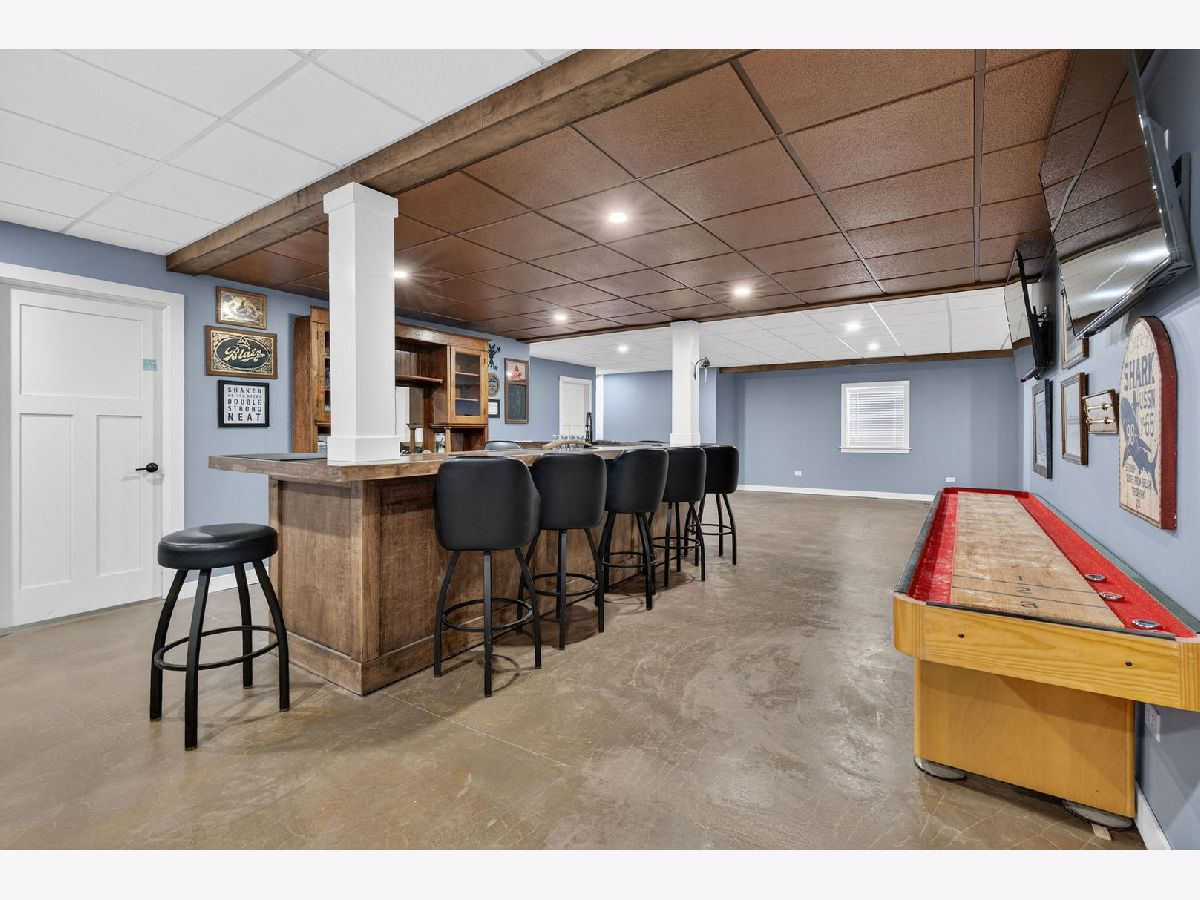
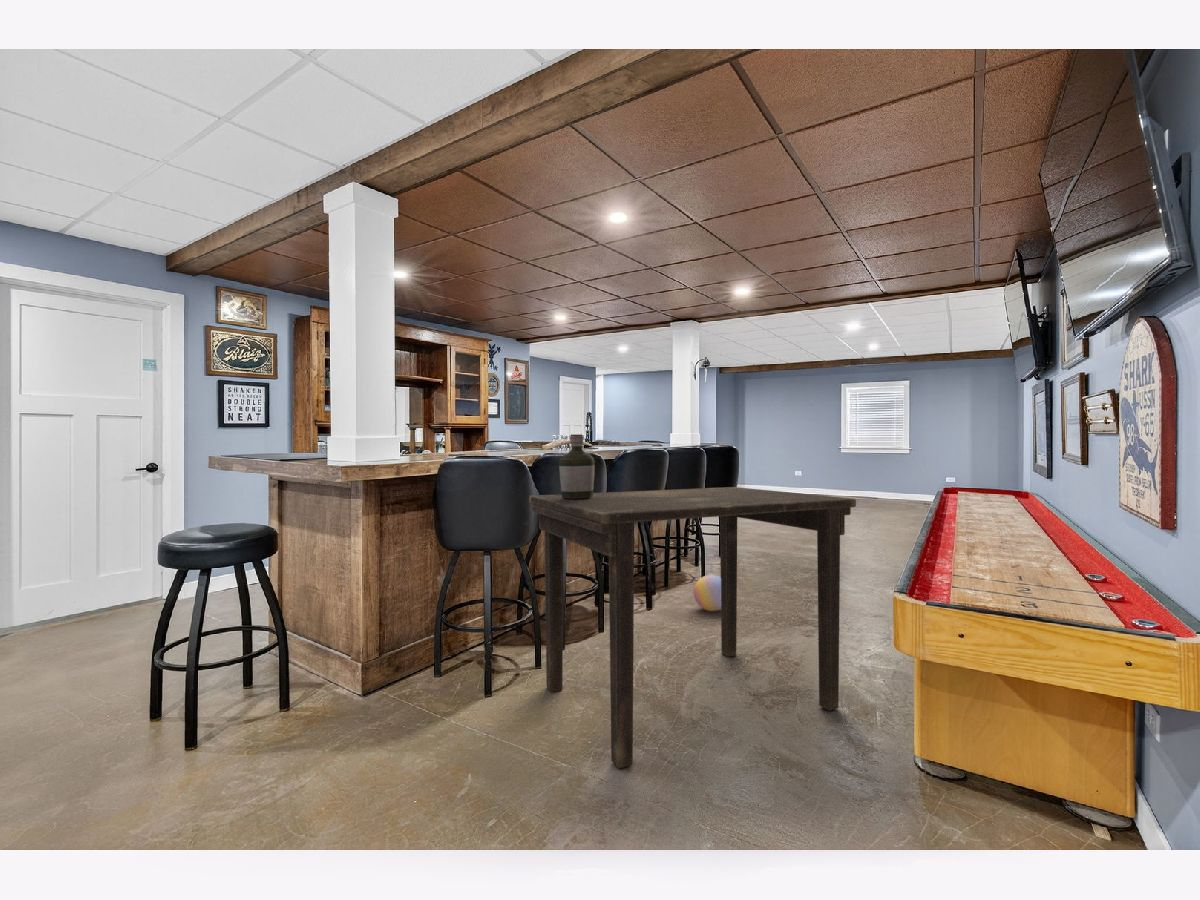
+ ball (711, 593)
+ bottle (577, 466)
+ dining table (721, 597)
